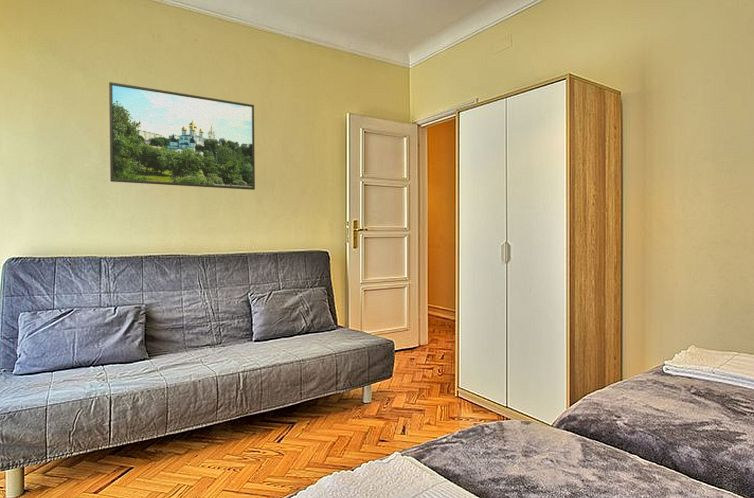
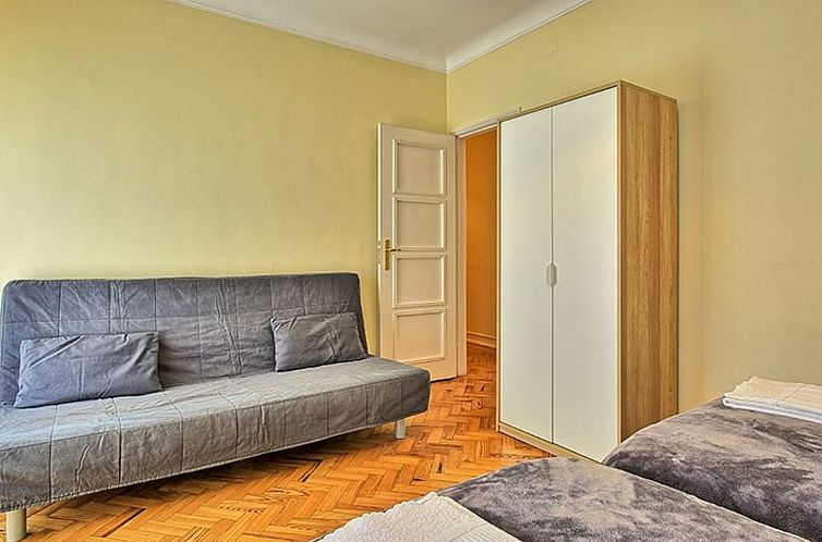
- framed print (187, 140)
